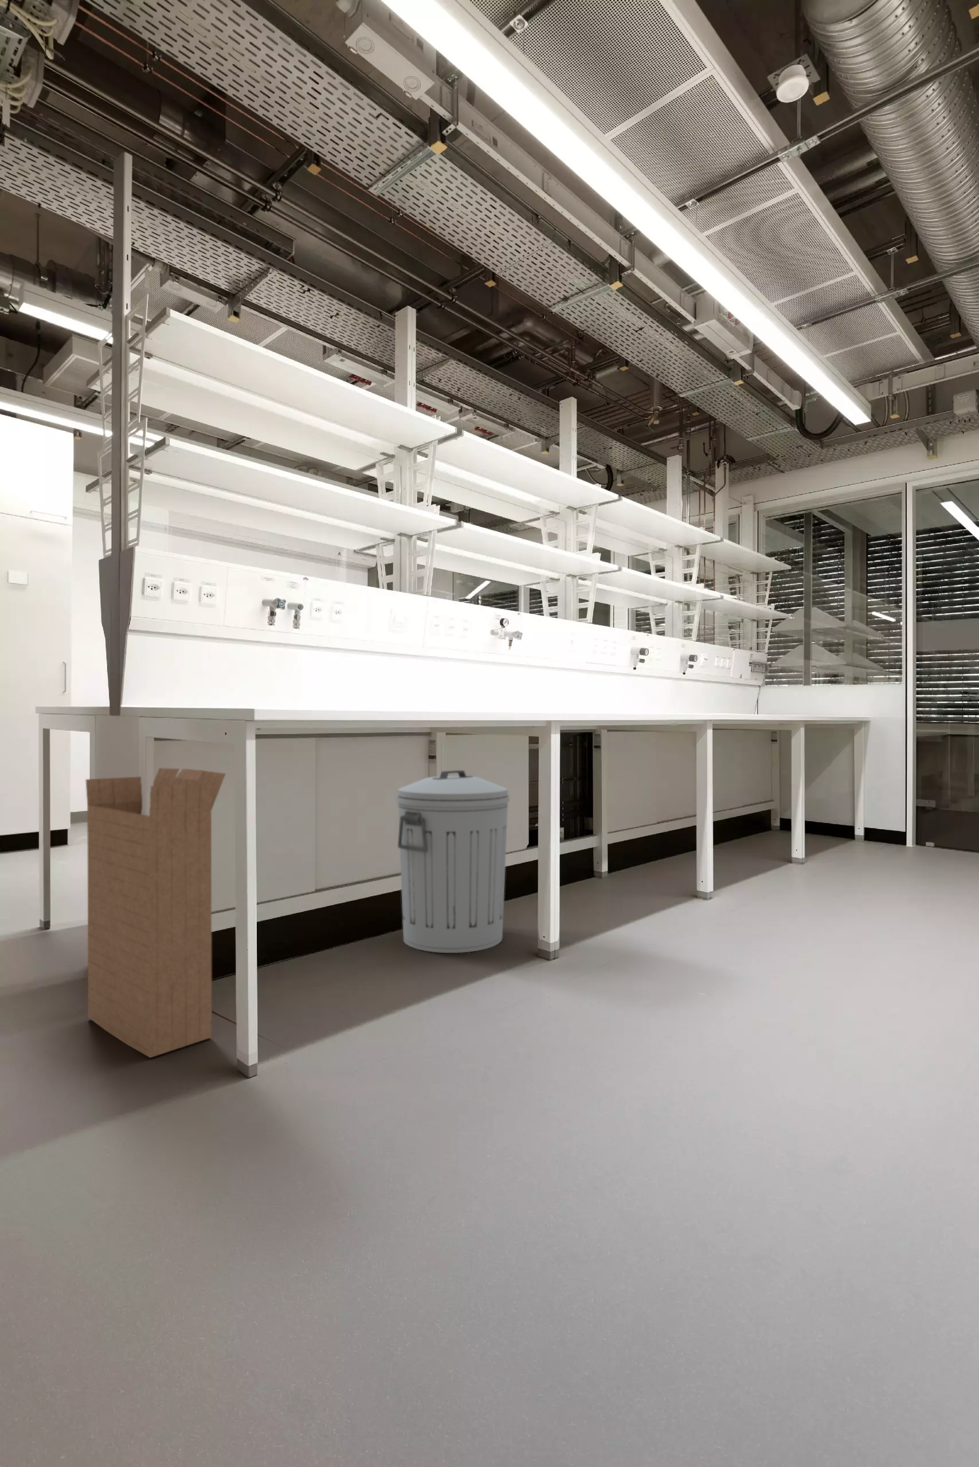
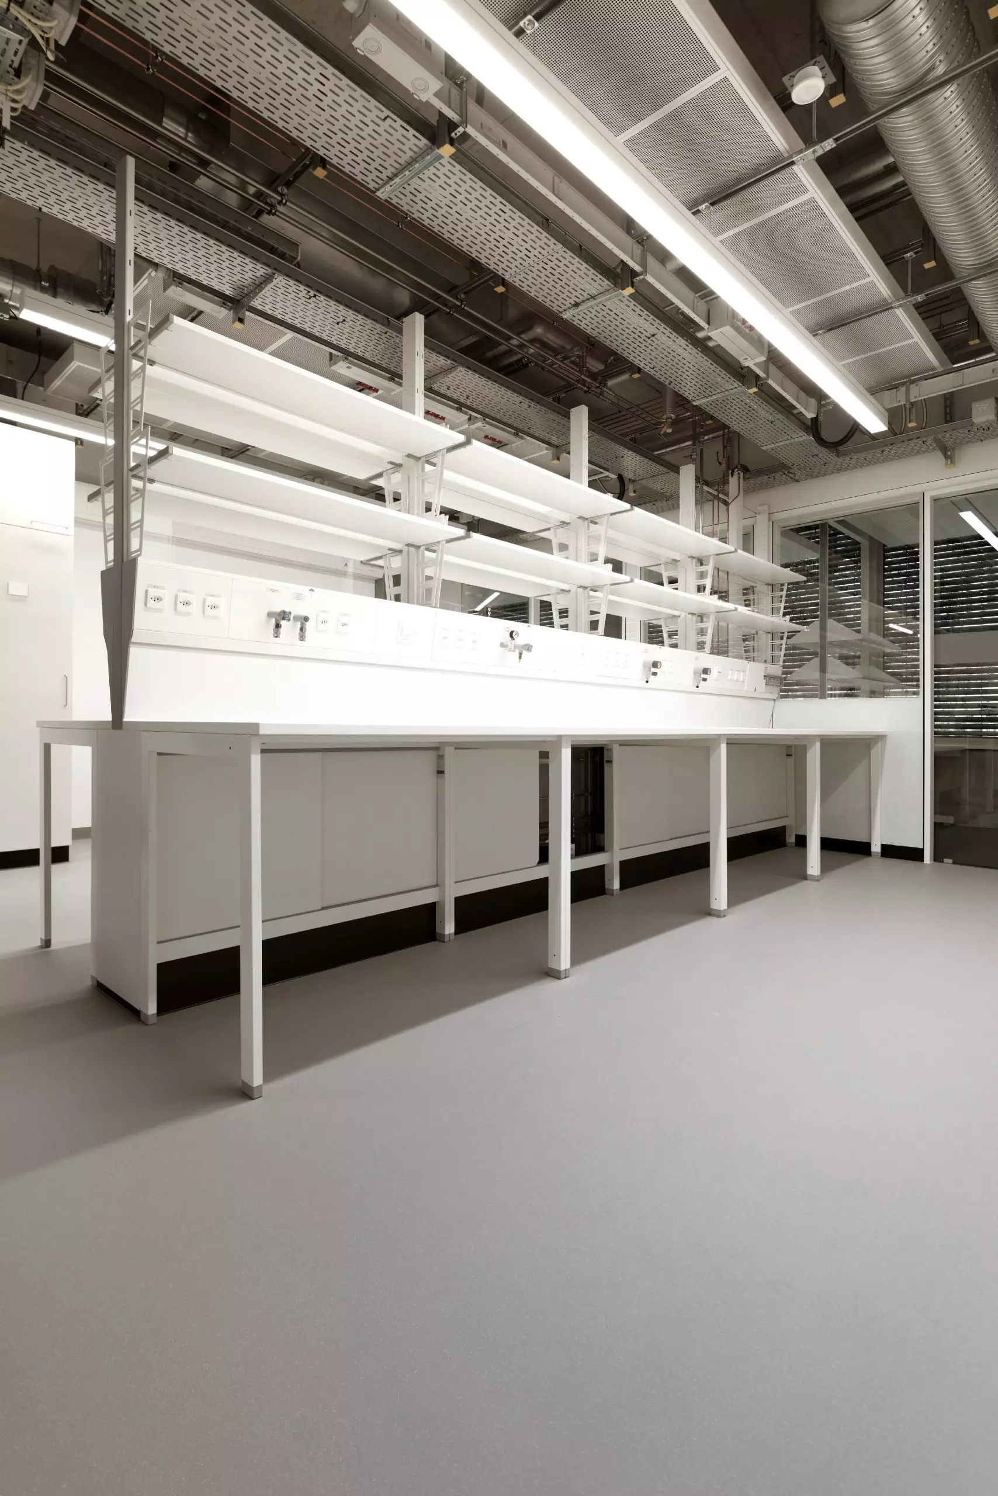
- cardboard box (155, 898)
- trash can (452, 854)
